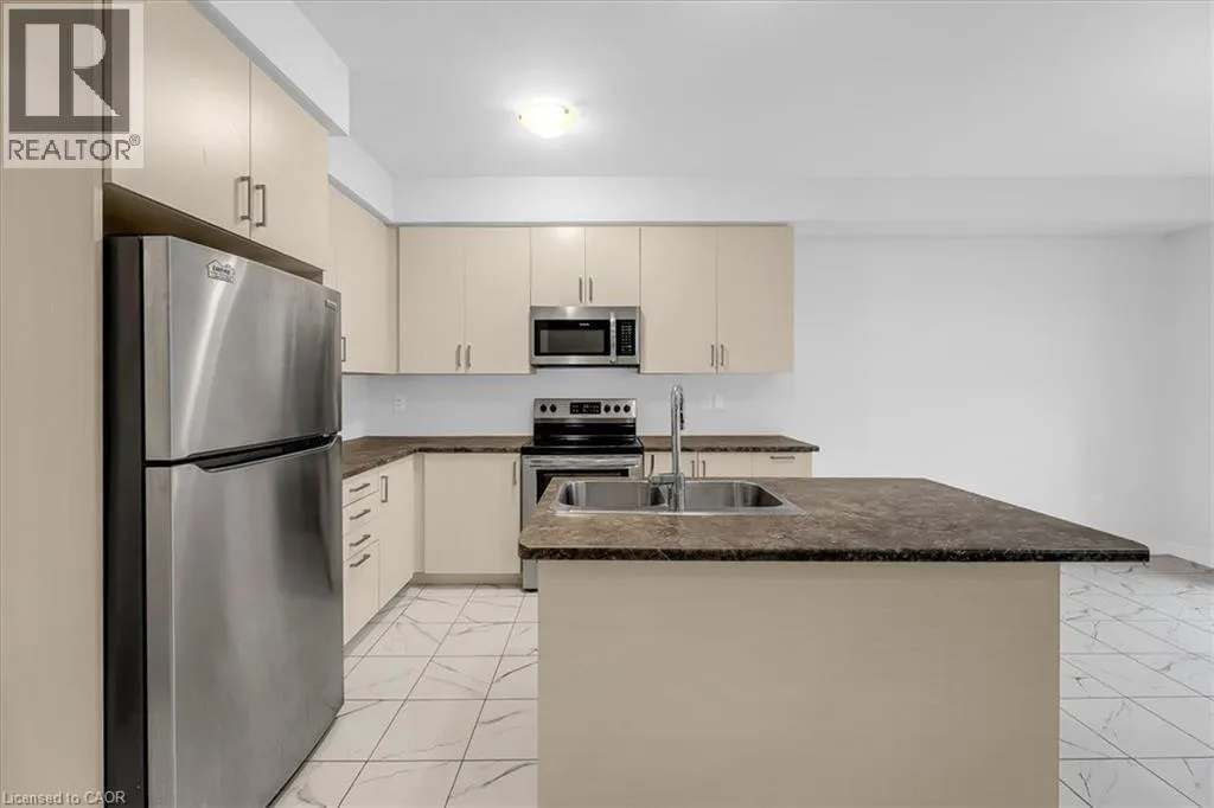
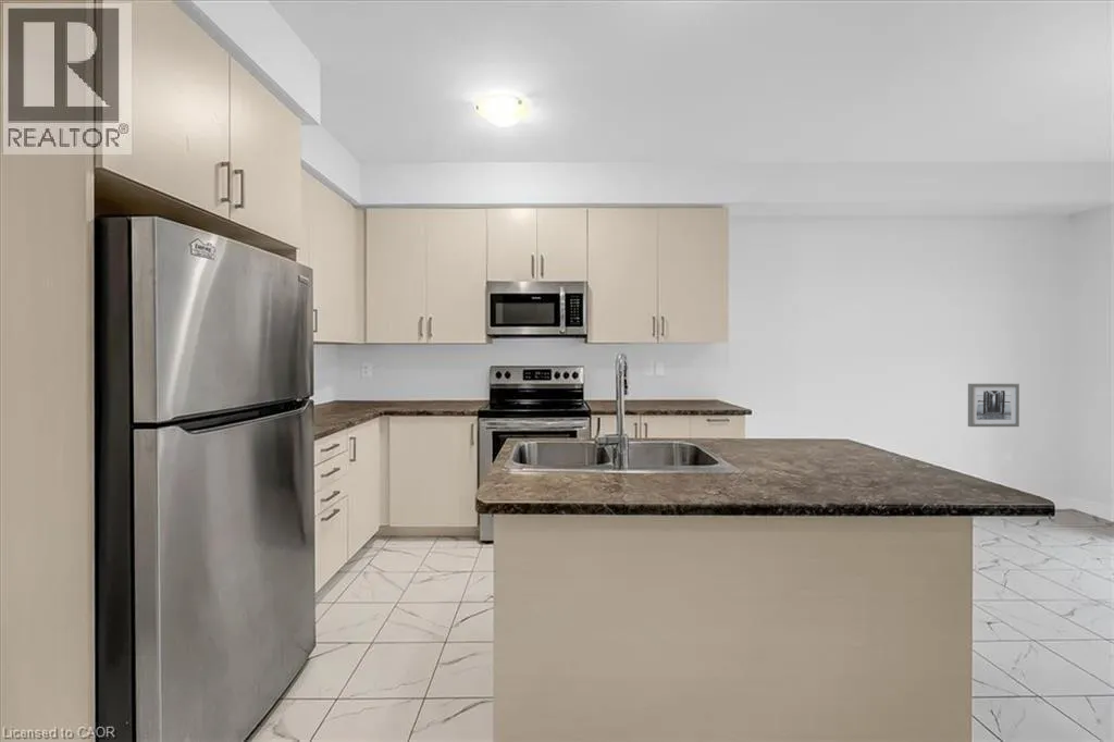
+ wall art (993, 405)
